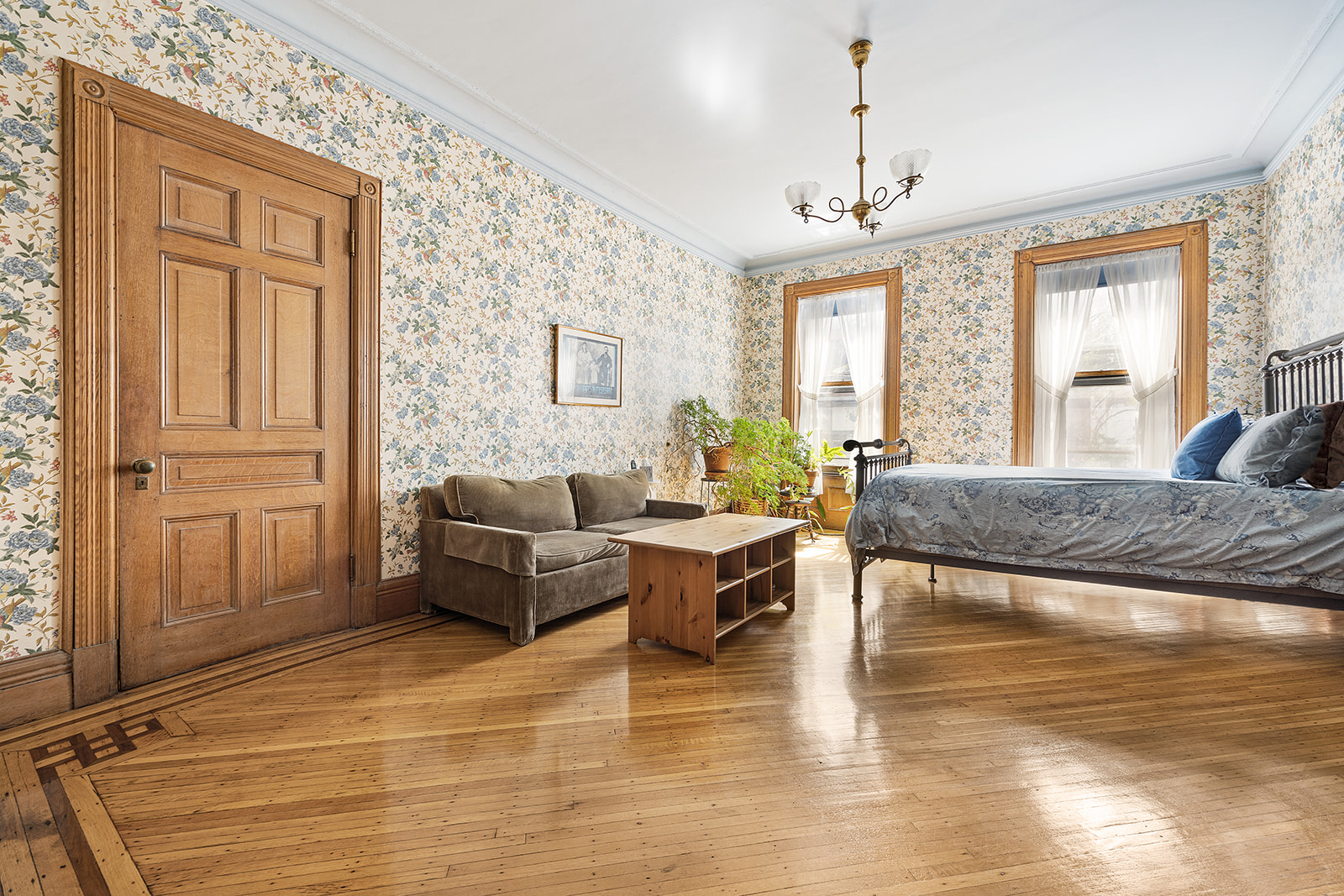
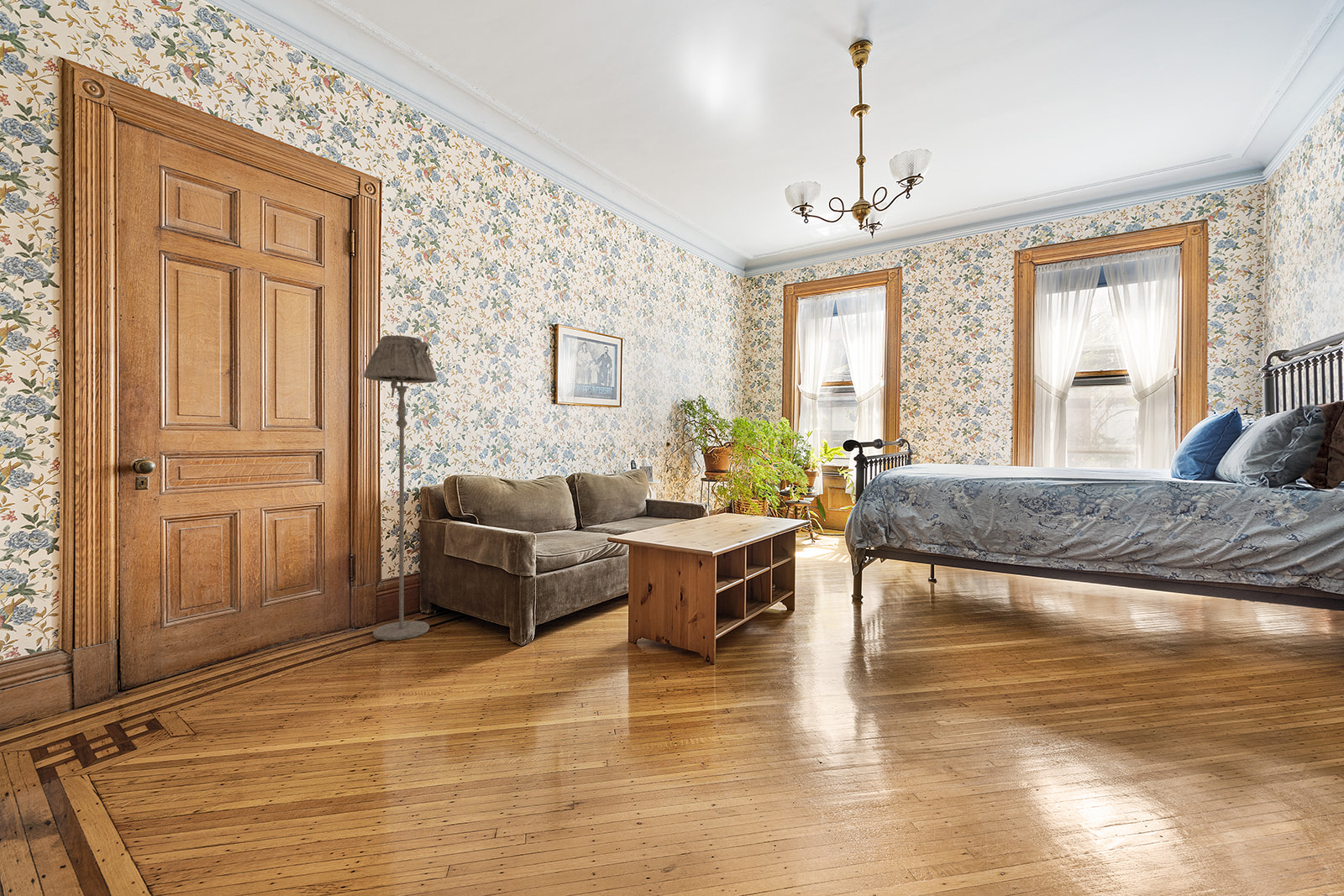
+ floor lamp (401, 485)
